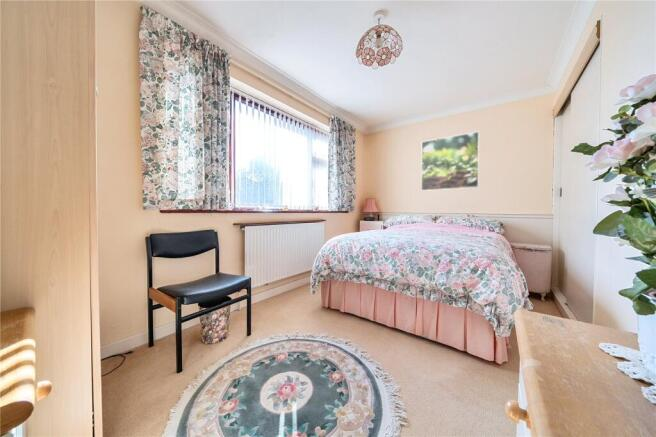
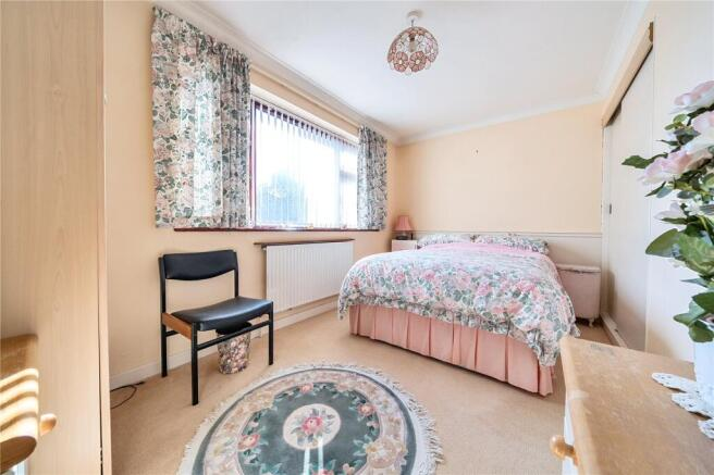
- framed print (448, 163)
